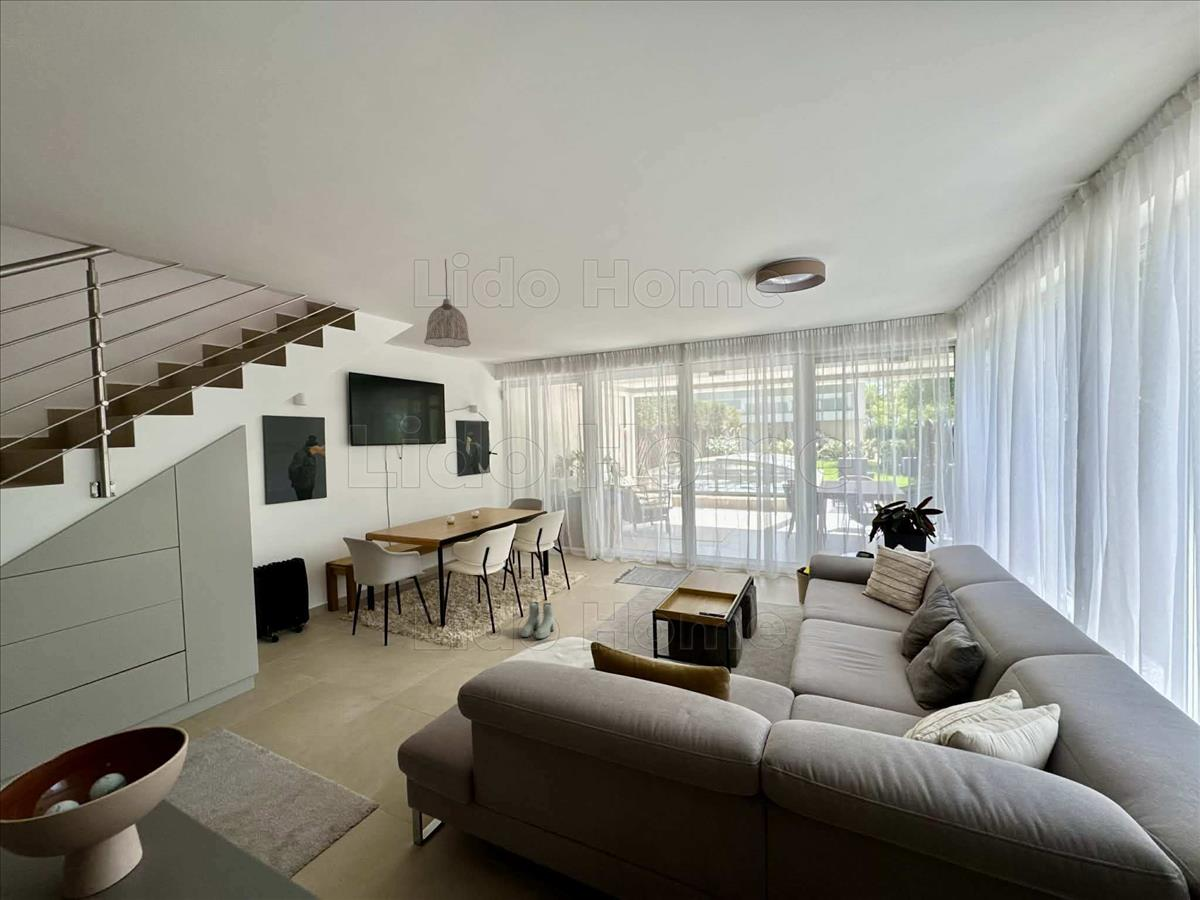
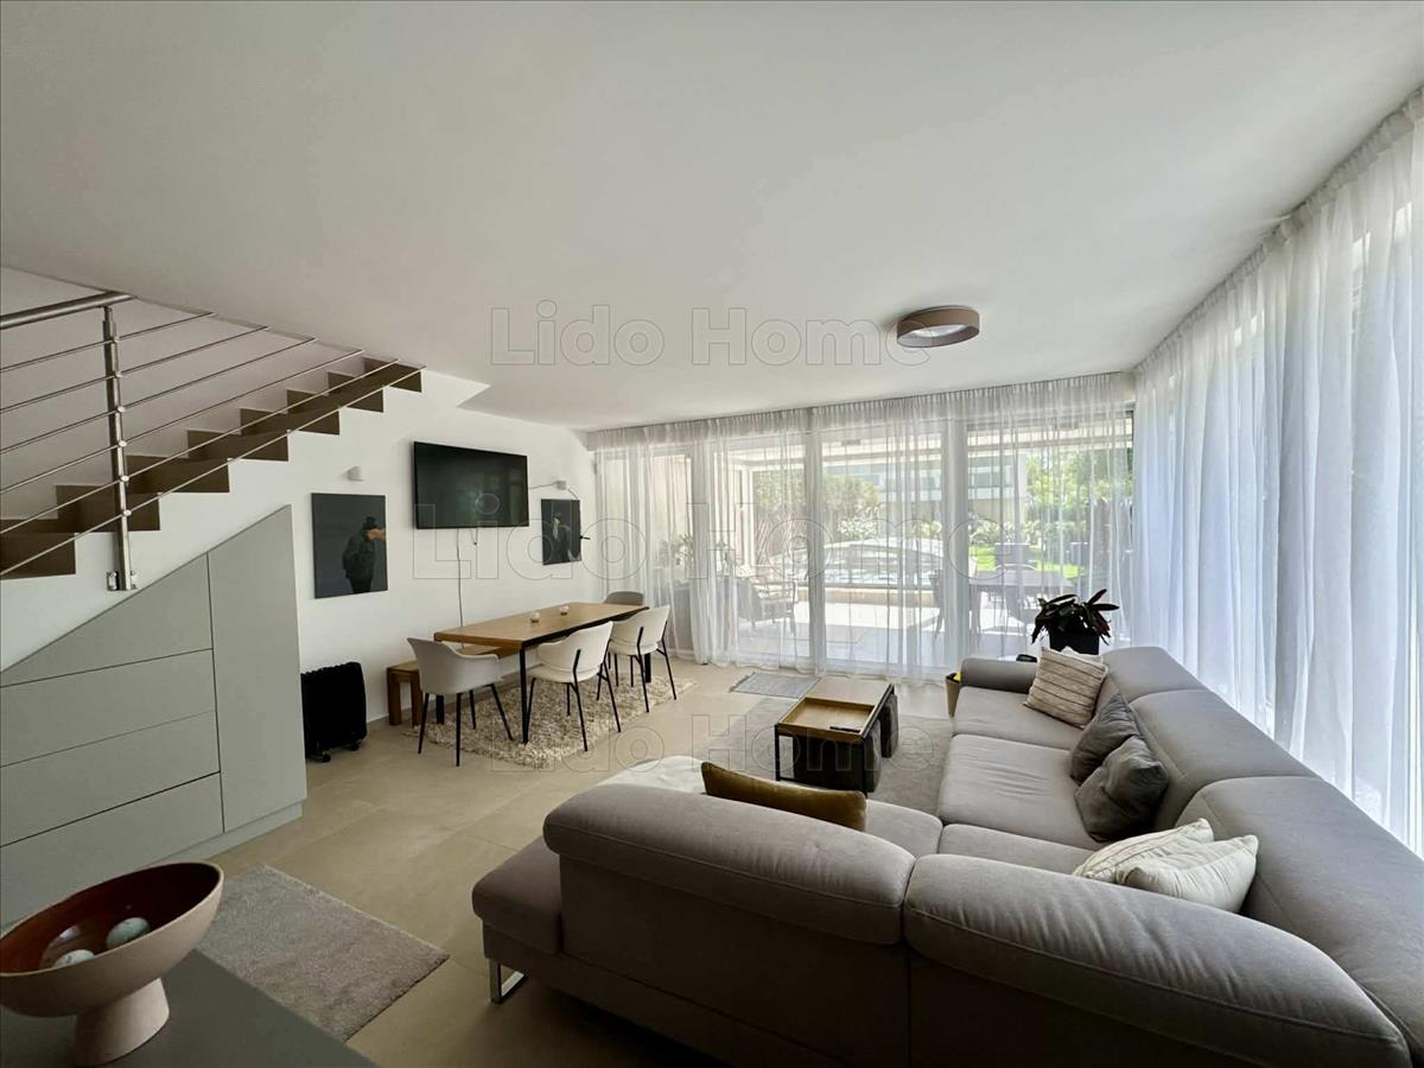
- boots (538, 619)
- pendant lamp (446, 301)
